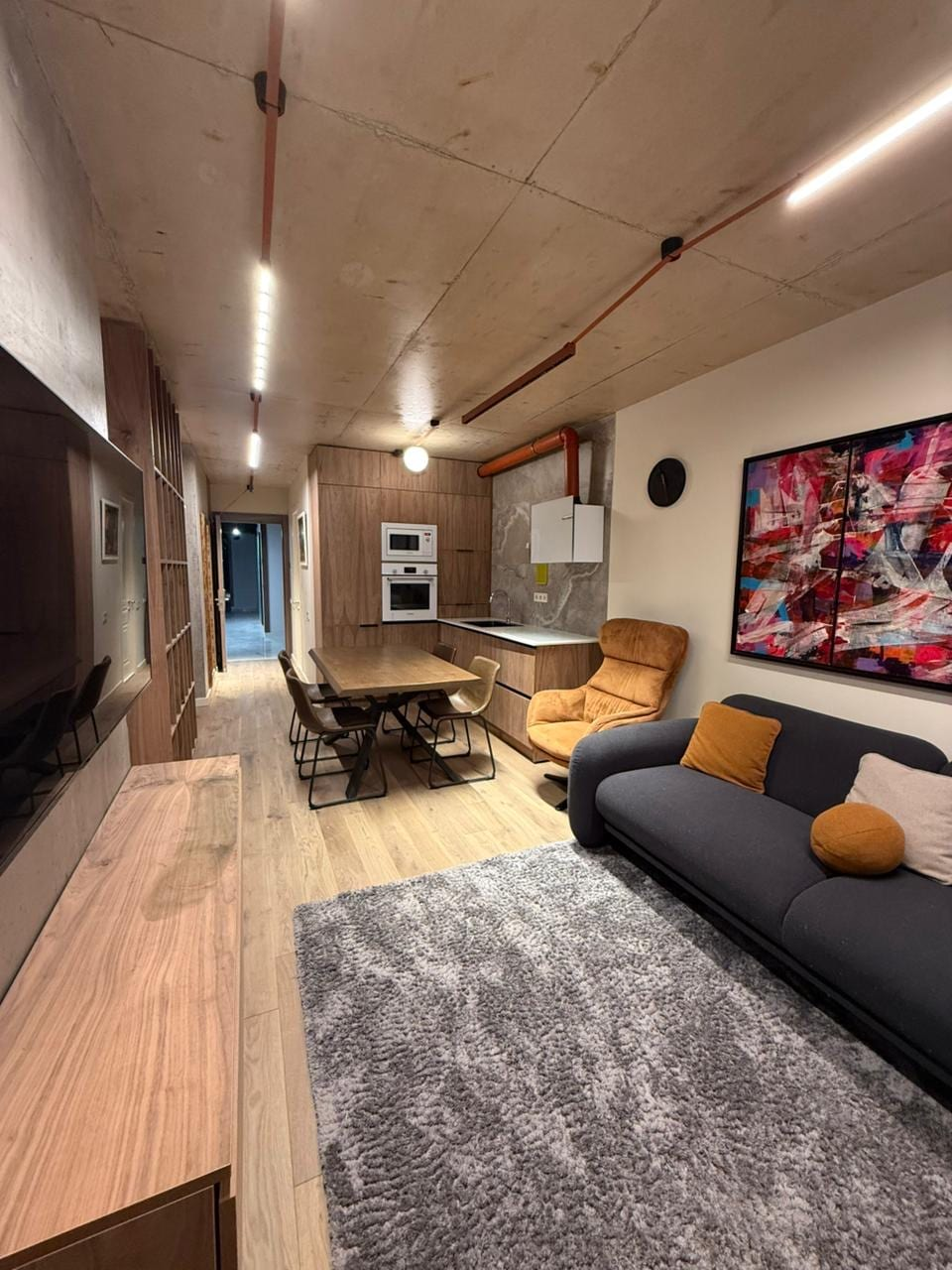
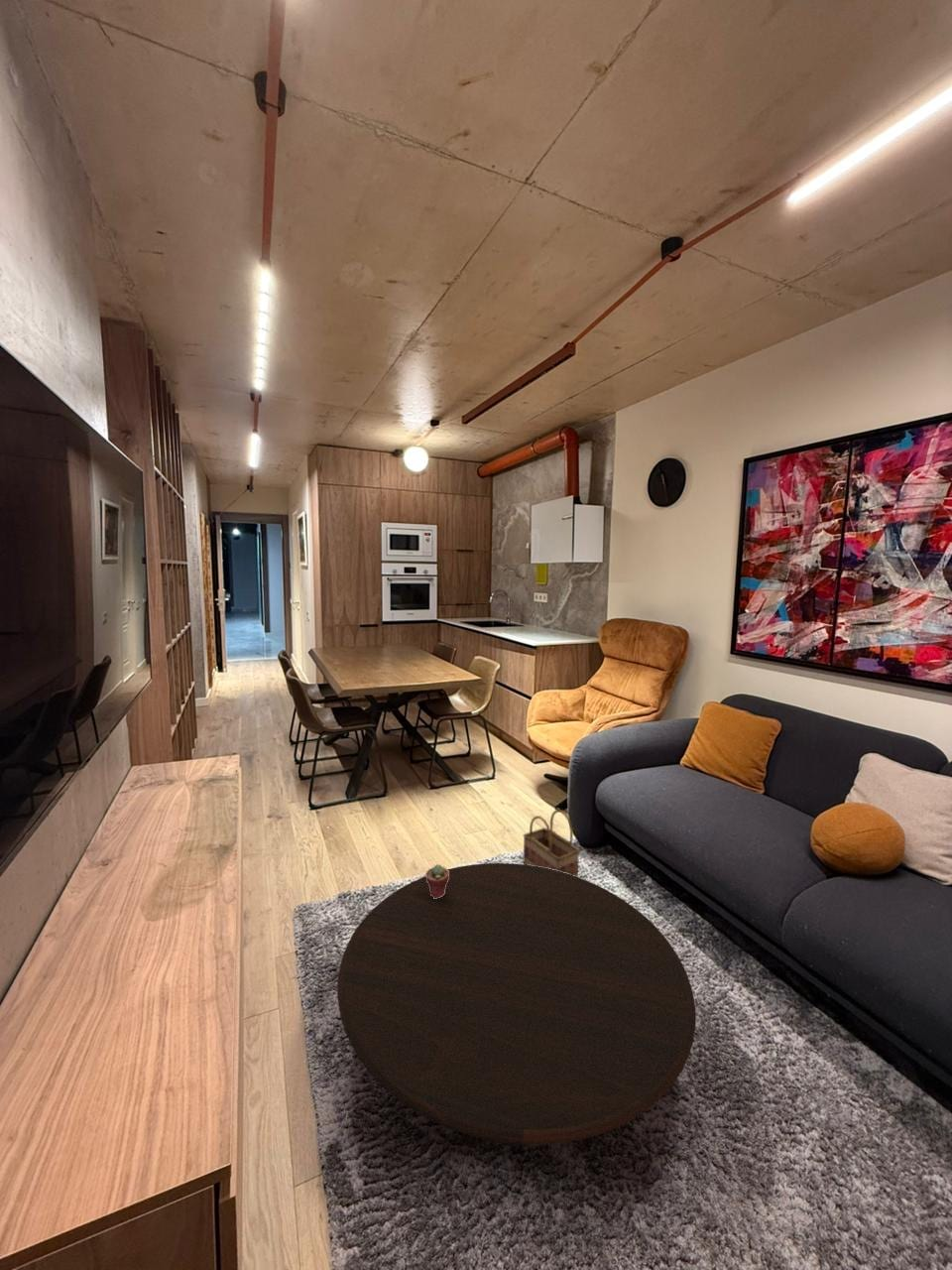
+ potted succulent (437, 878)
+ basket (550, 842)
+ table (511, 989)
